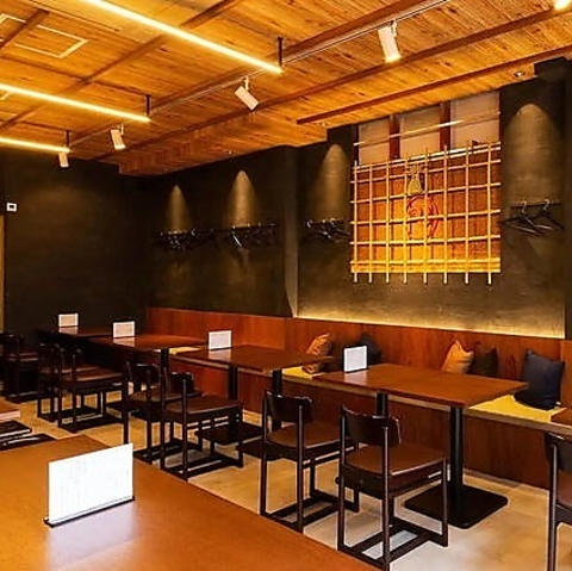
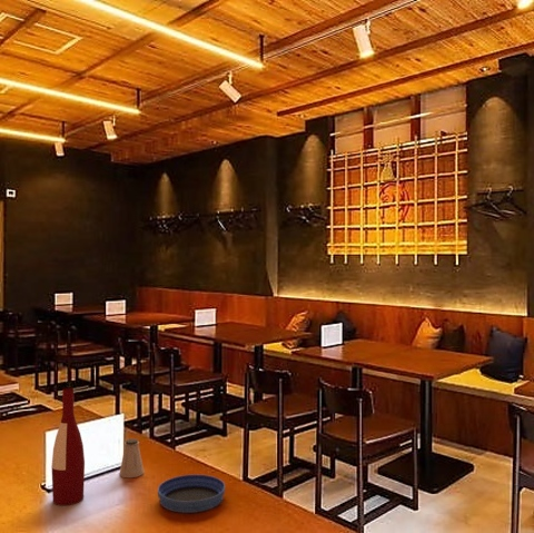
+ alcohol (68, 443)
+ bowl (191, 493)
+ saltshaker (131, 456)
